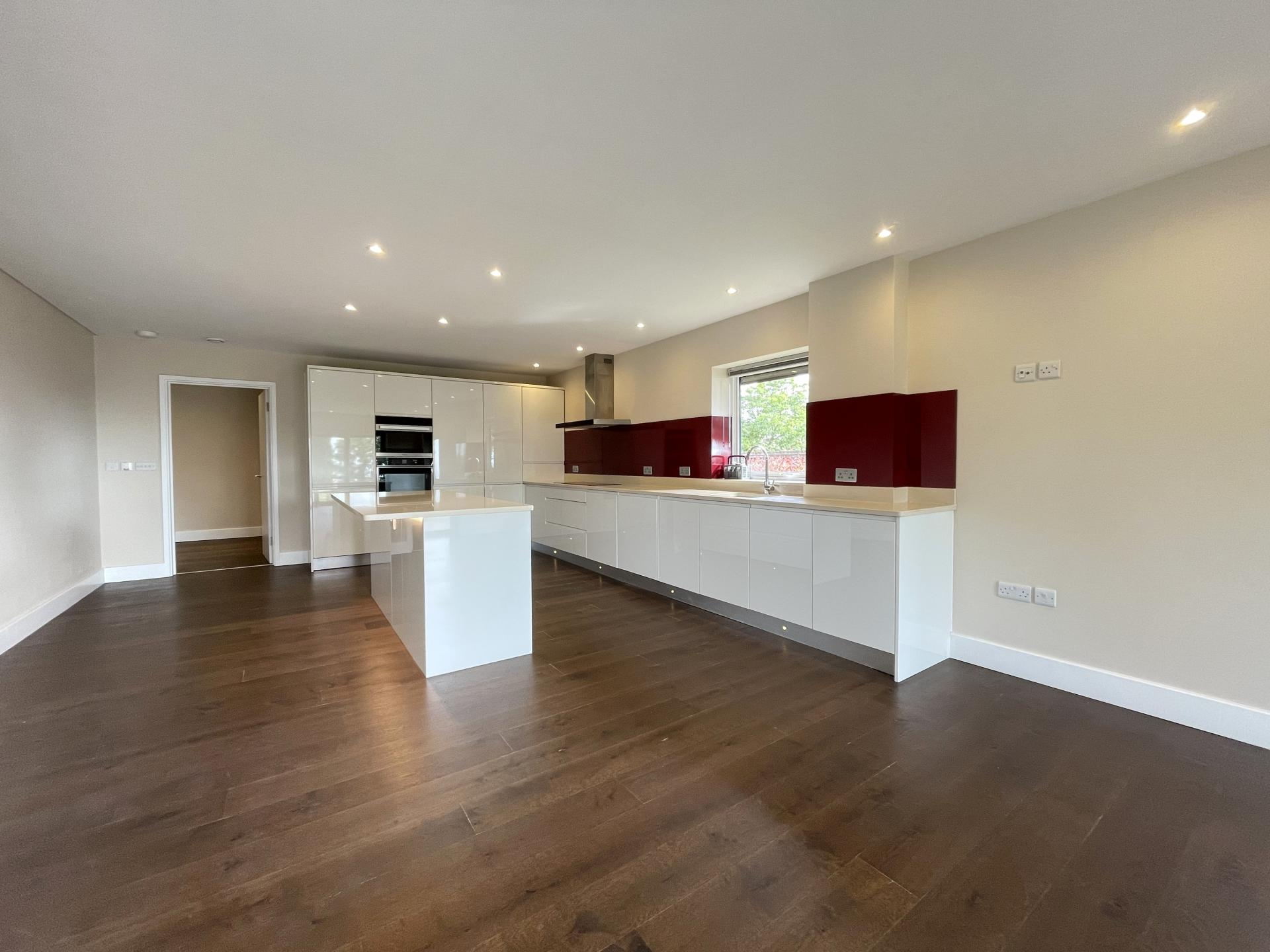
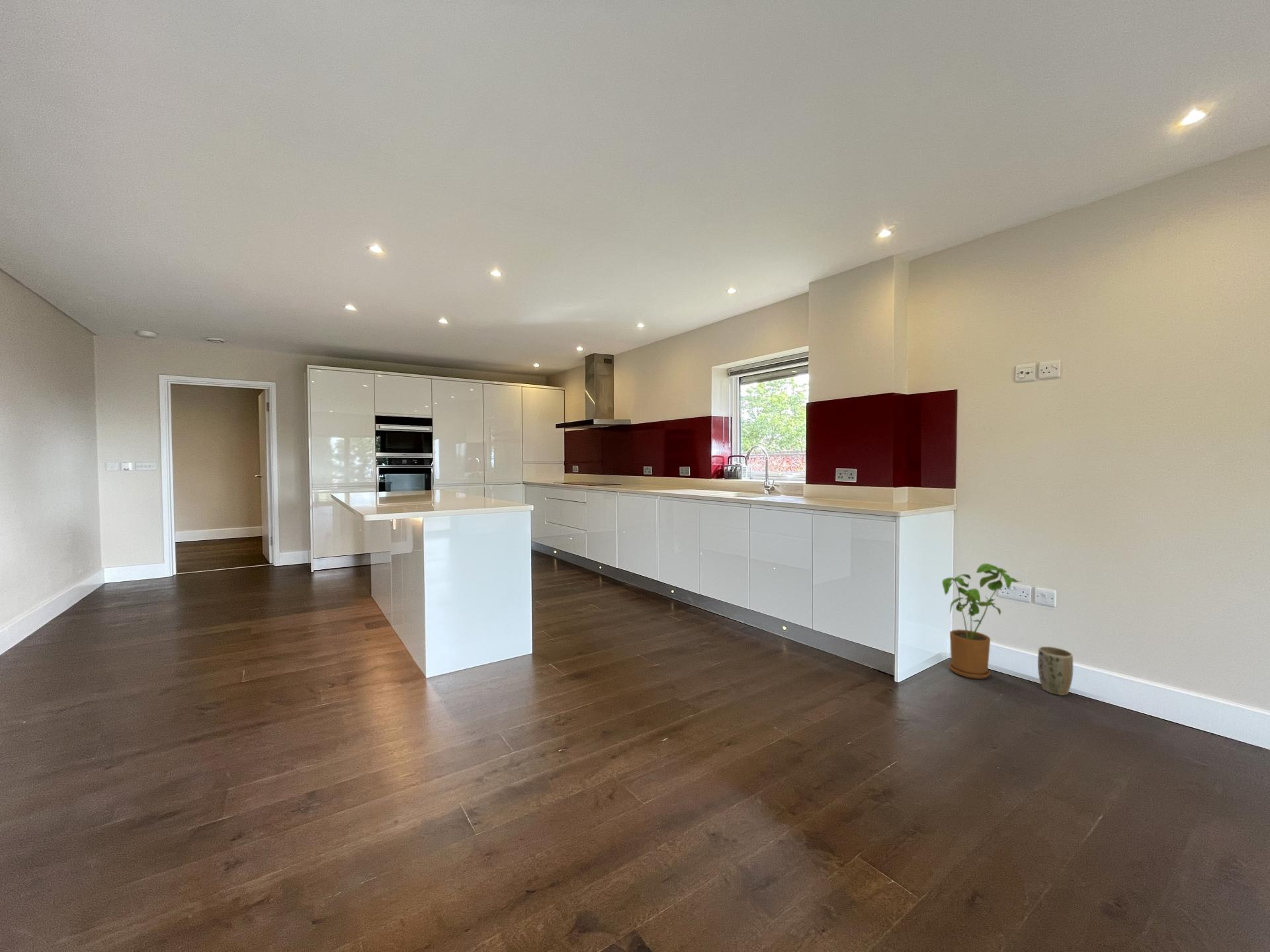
+ plant pot (1055, 671)
+ house plant (971, 619)
